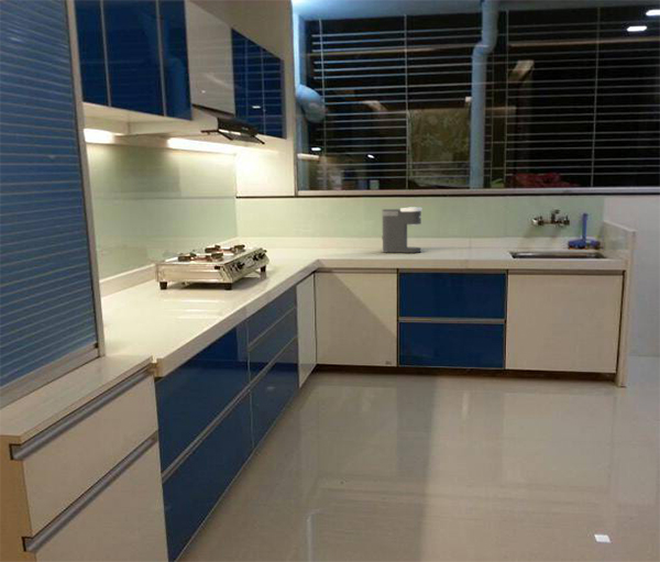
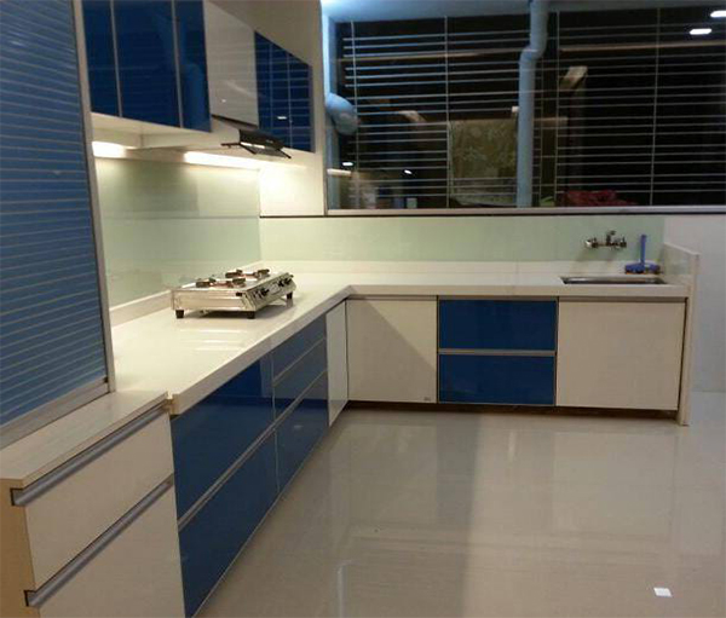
- coffee maker (402, 229)
